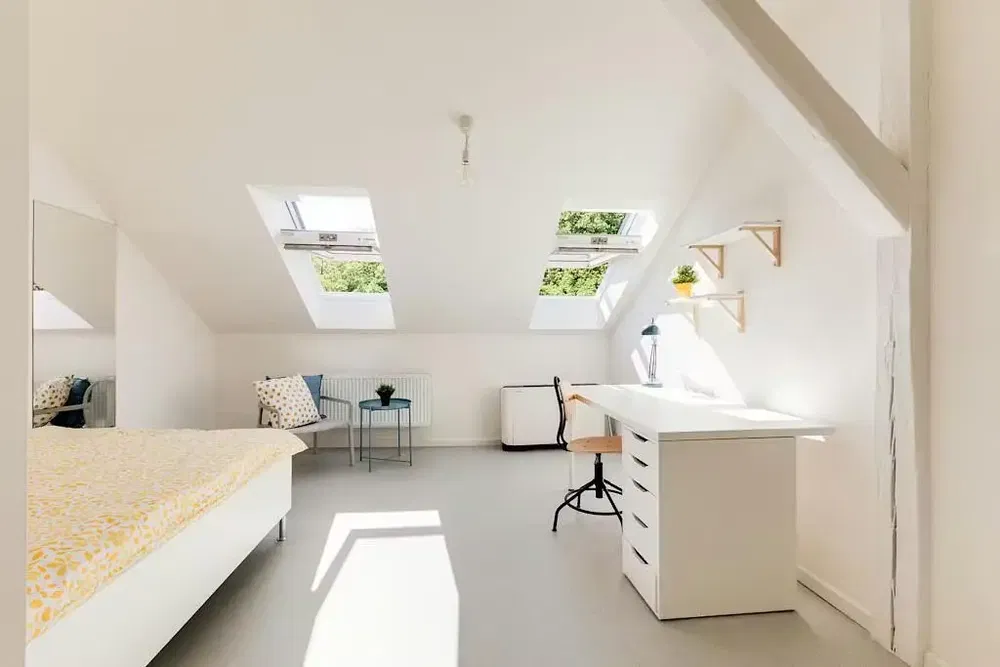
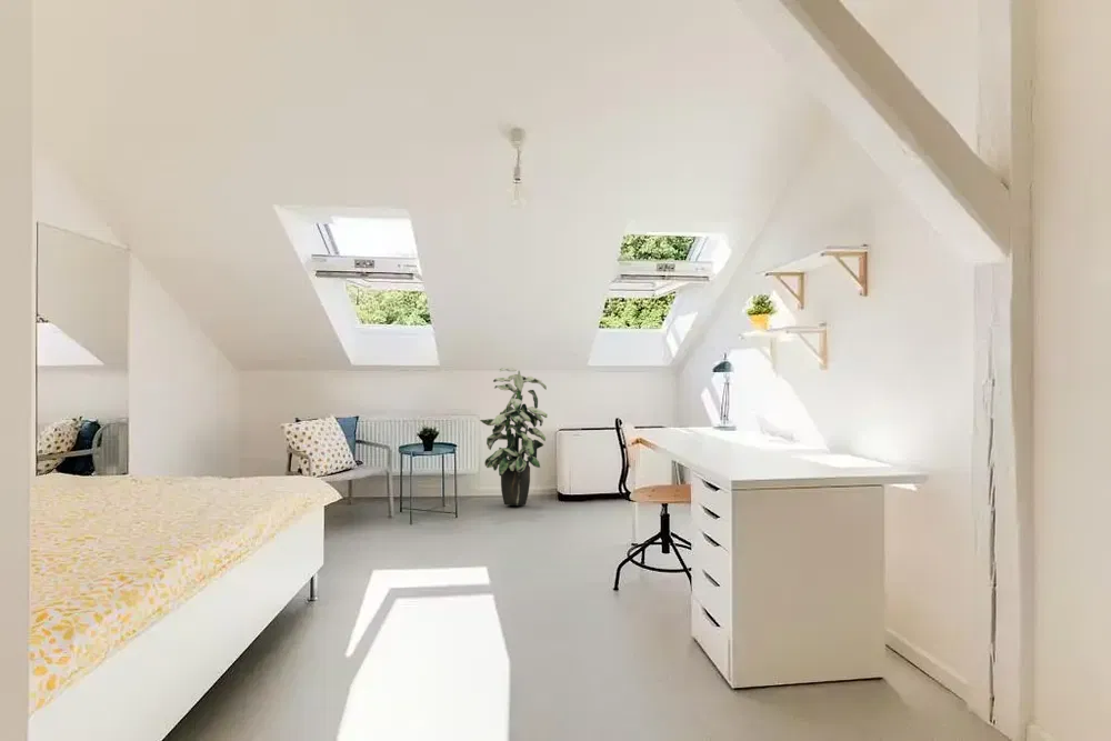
+ indoor plant (513, 435)
